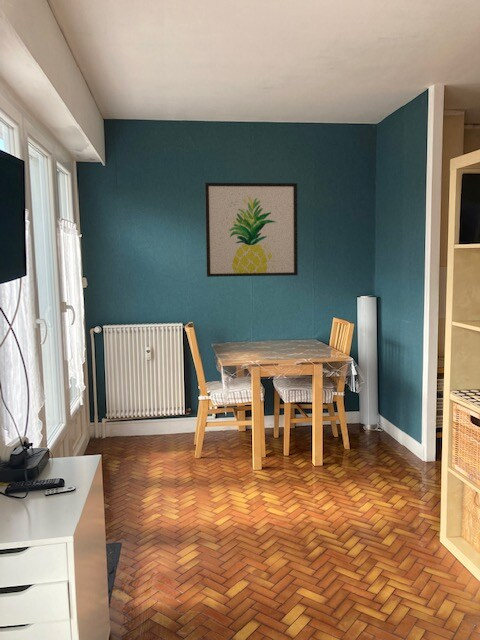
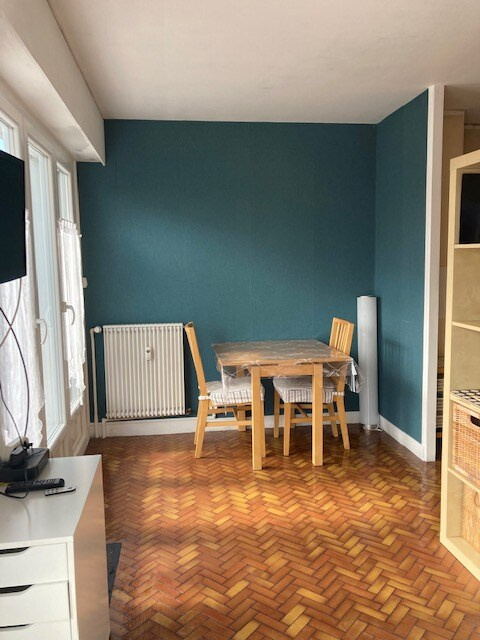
- wall art (251, 230)
